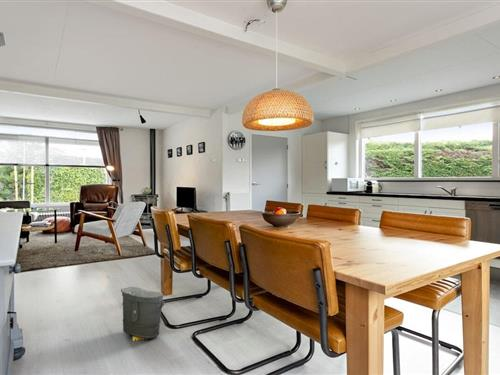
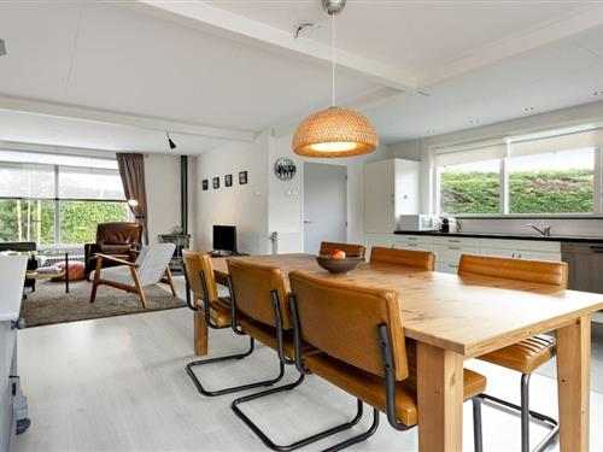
- bag (142, 311)
